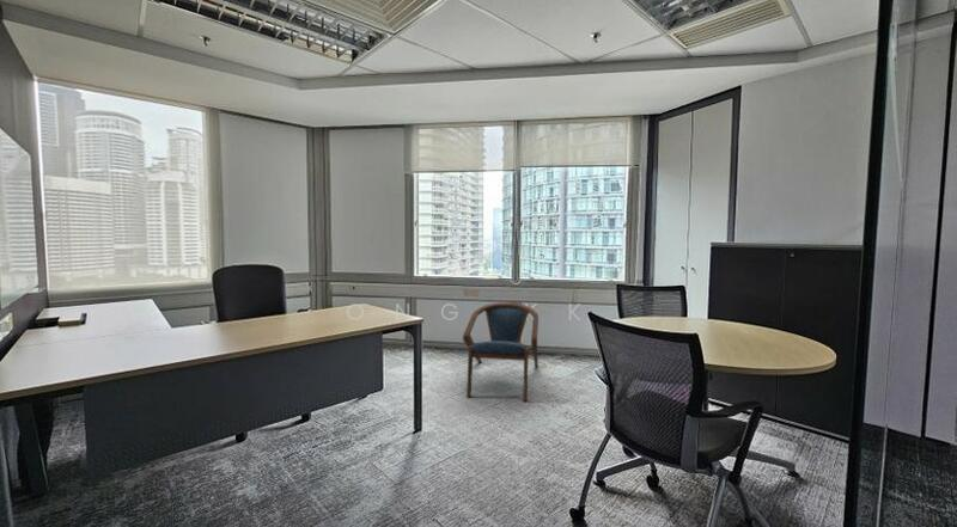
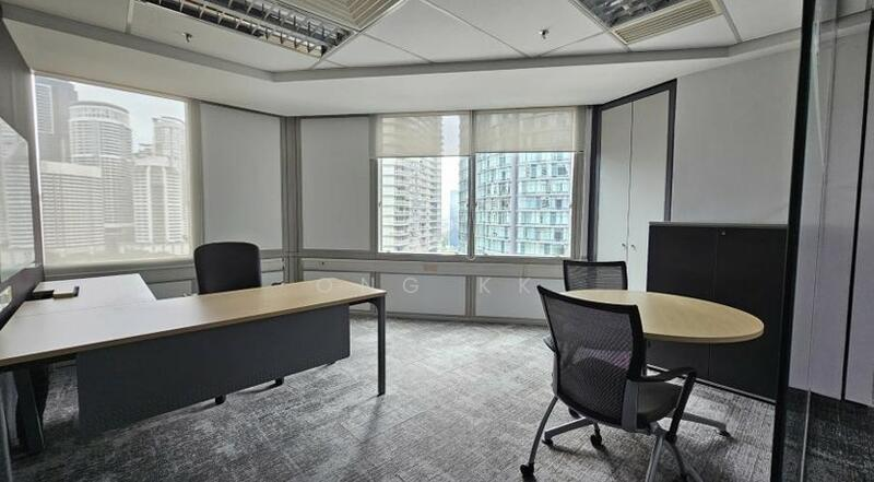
- armchair (502, 344)
